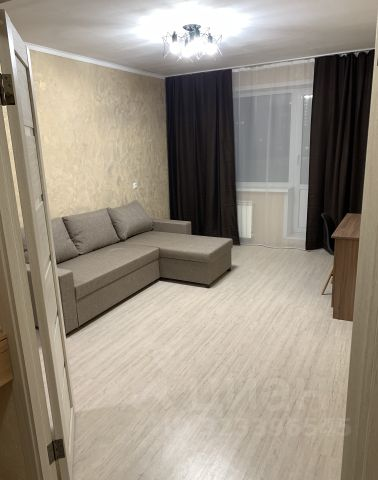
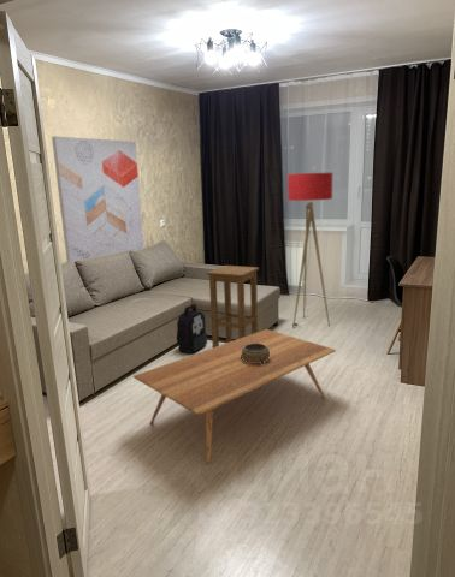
+ stool (234, 314)
+ wall art (104, 206)
+ coffee table (240, 386)
+ floor lamp (309, 252)
+ backpack (190, 327)
+ decorative bowl (255, 352)
